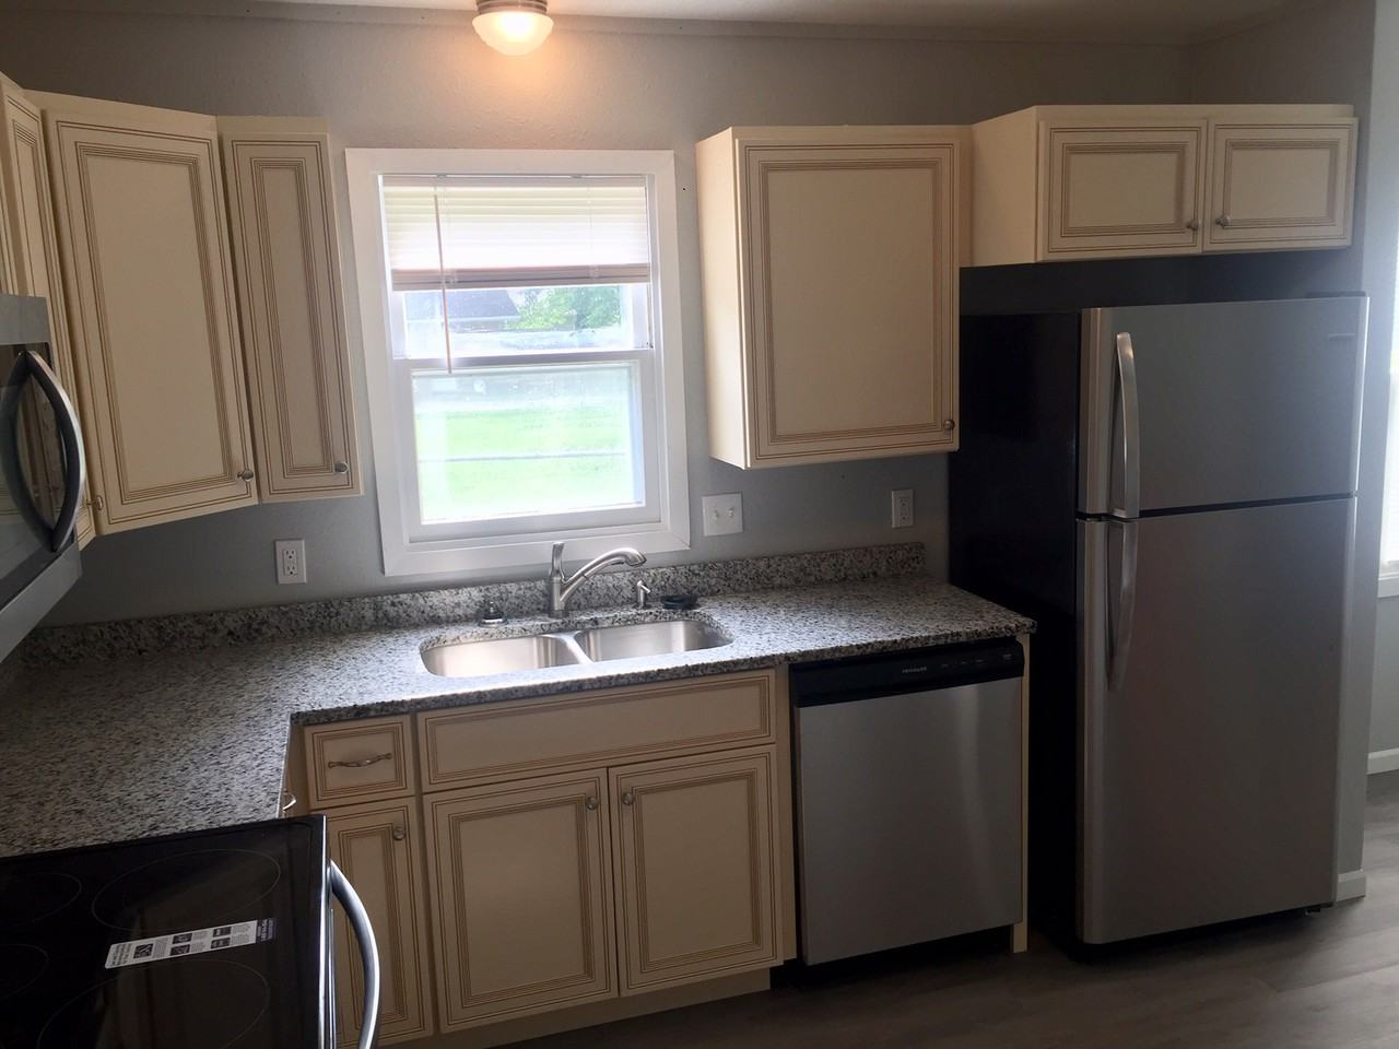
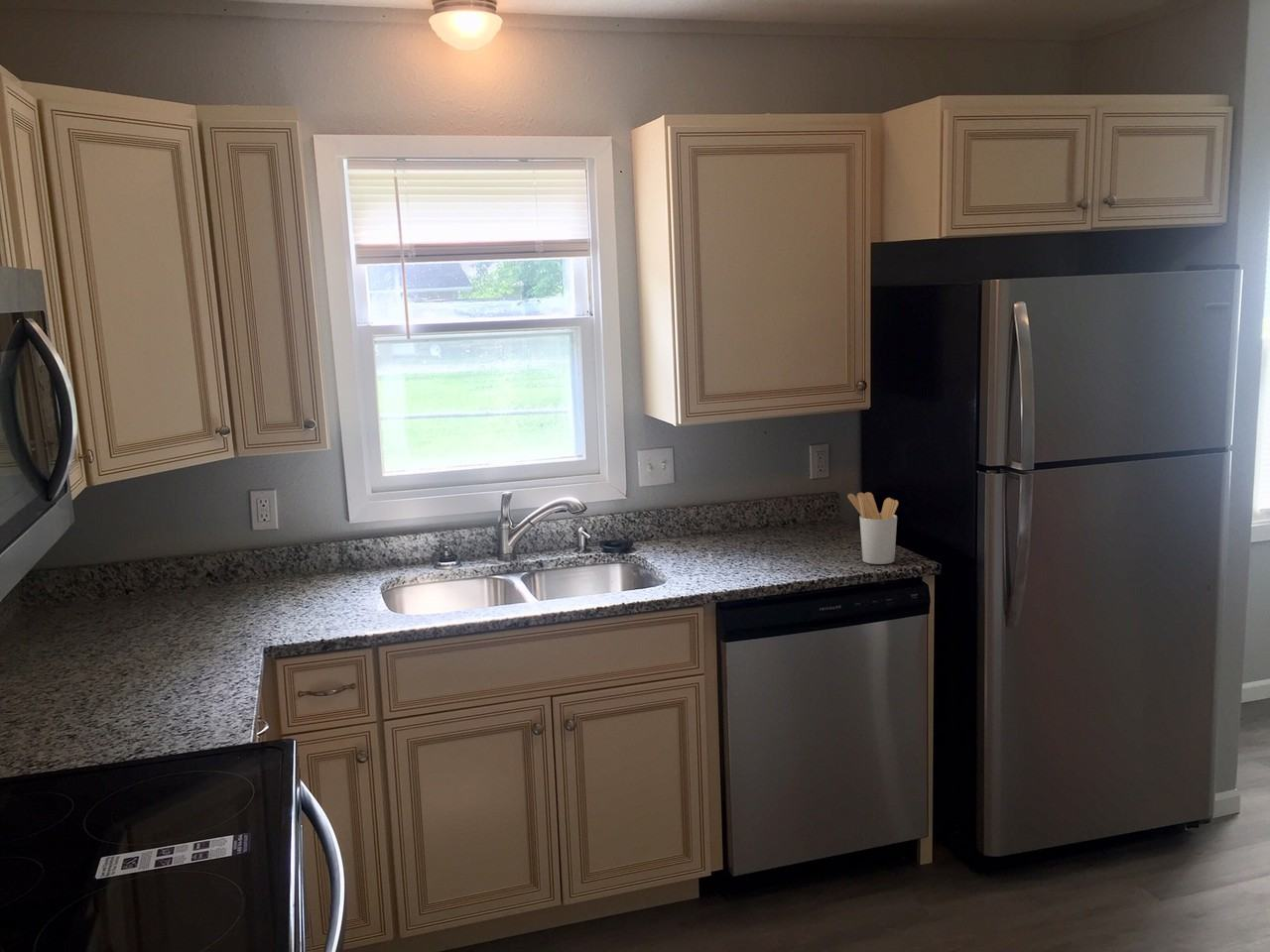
+ utensil holder (872, 526)
